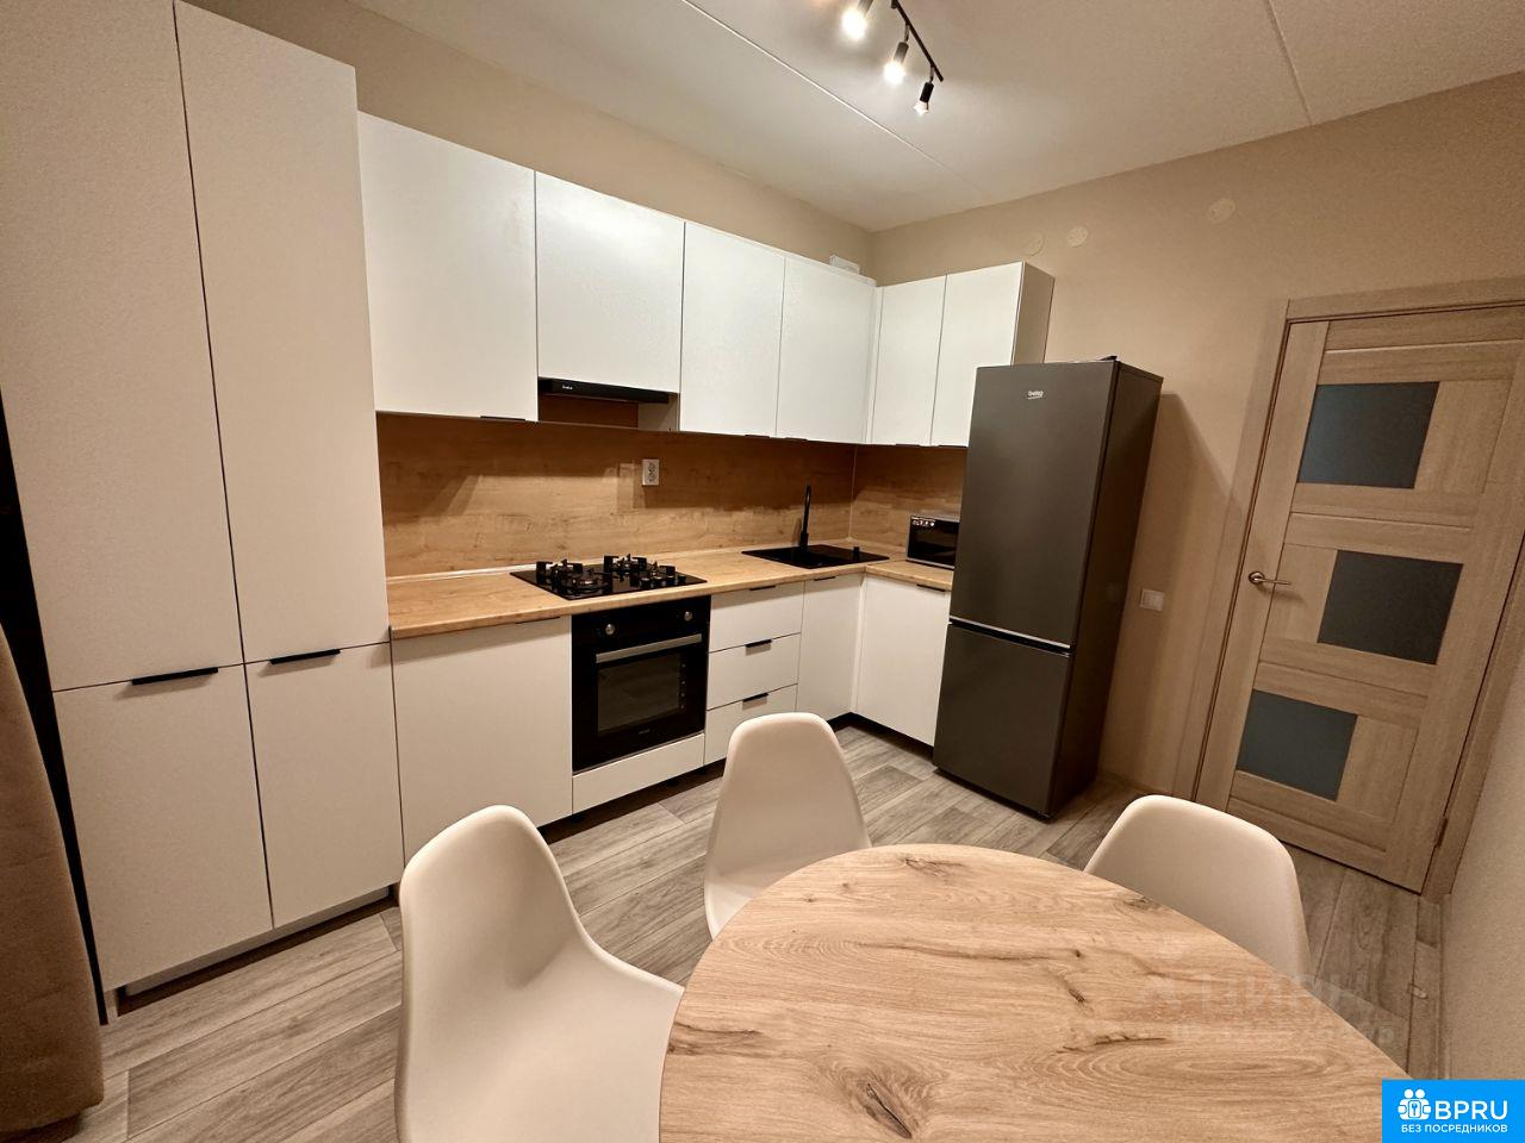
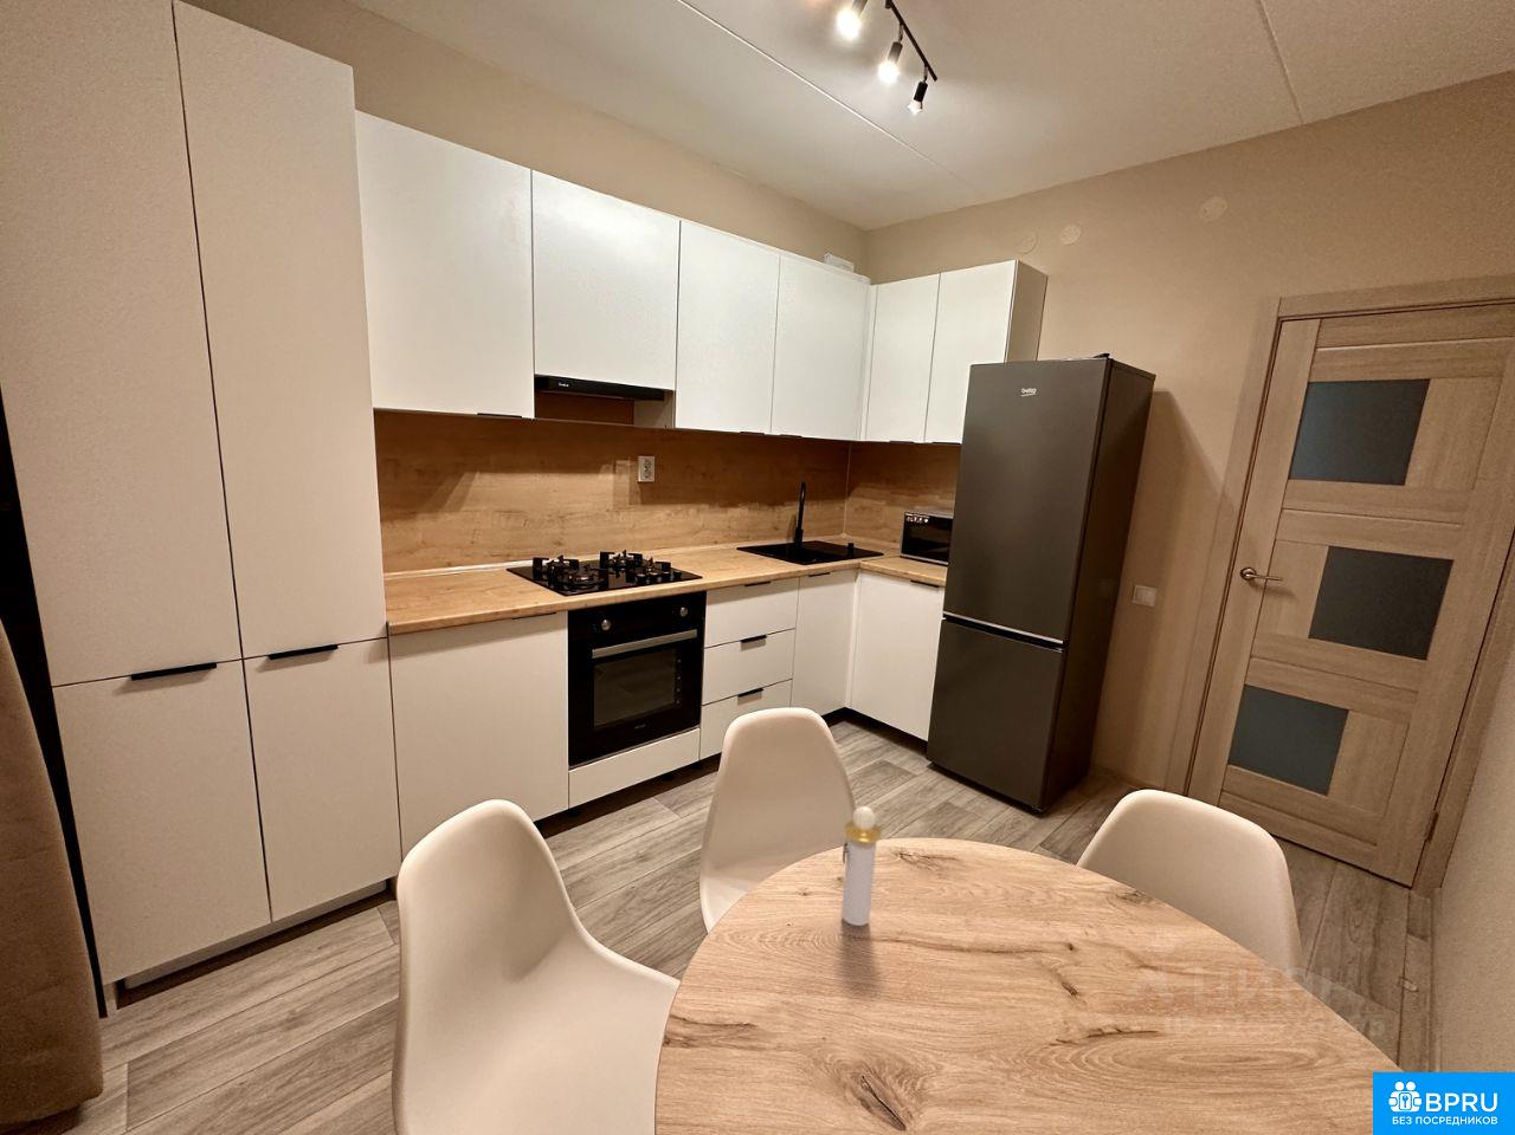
+ perfume bottle (859, 864)
